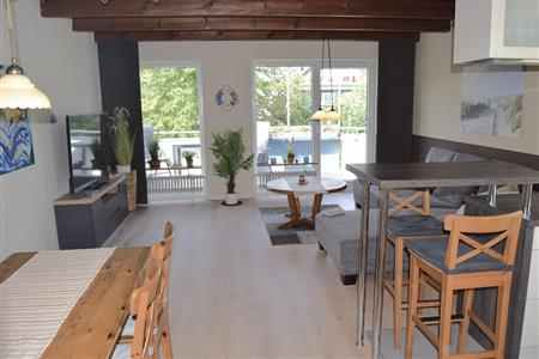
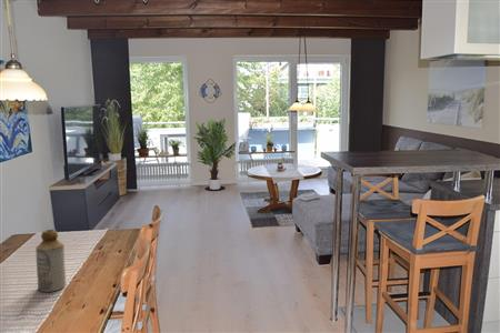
+ bottle (50, 259)
